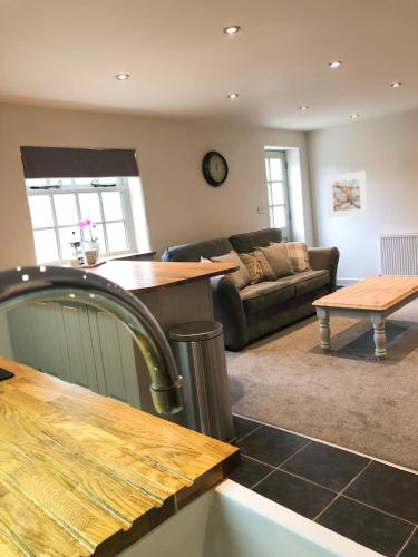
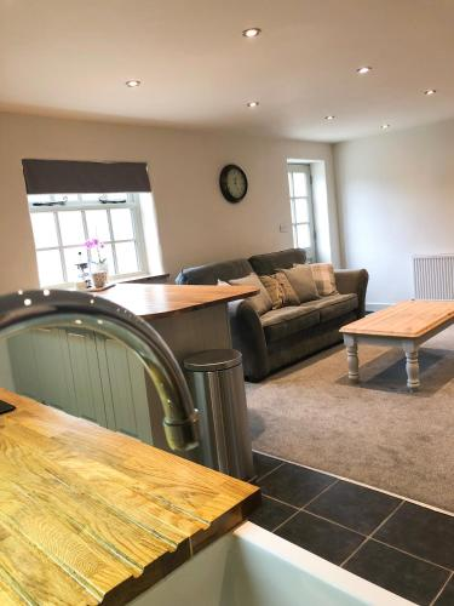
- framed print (346, 195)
